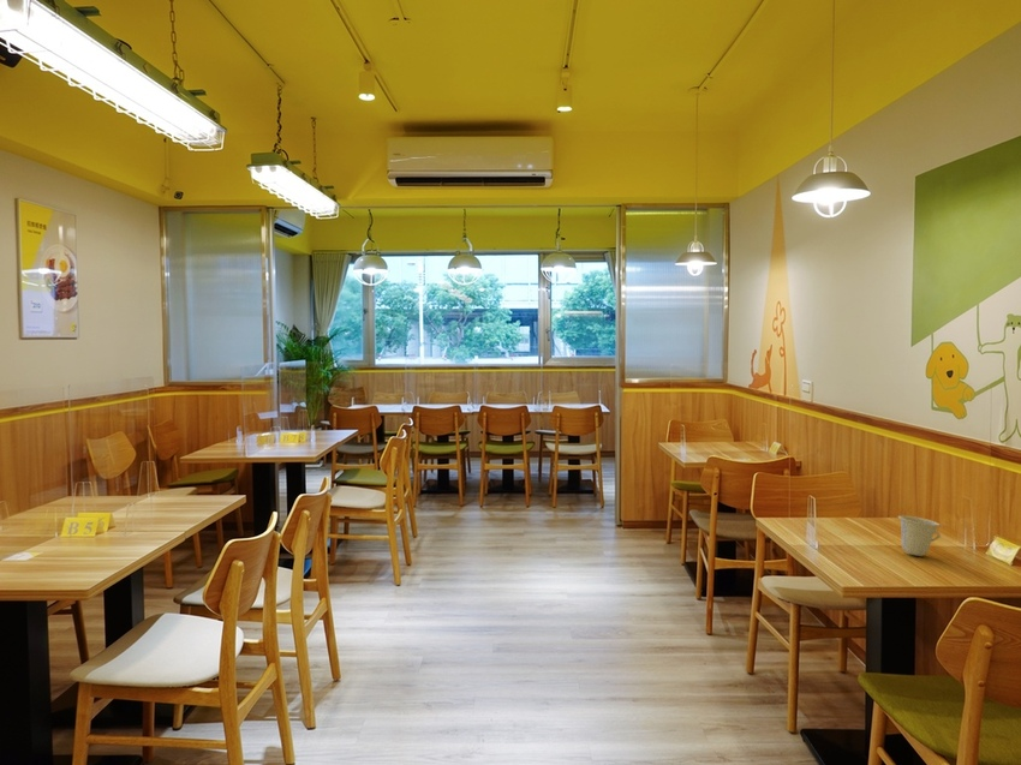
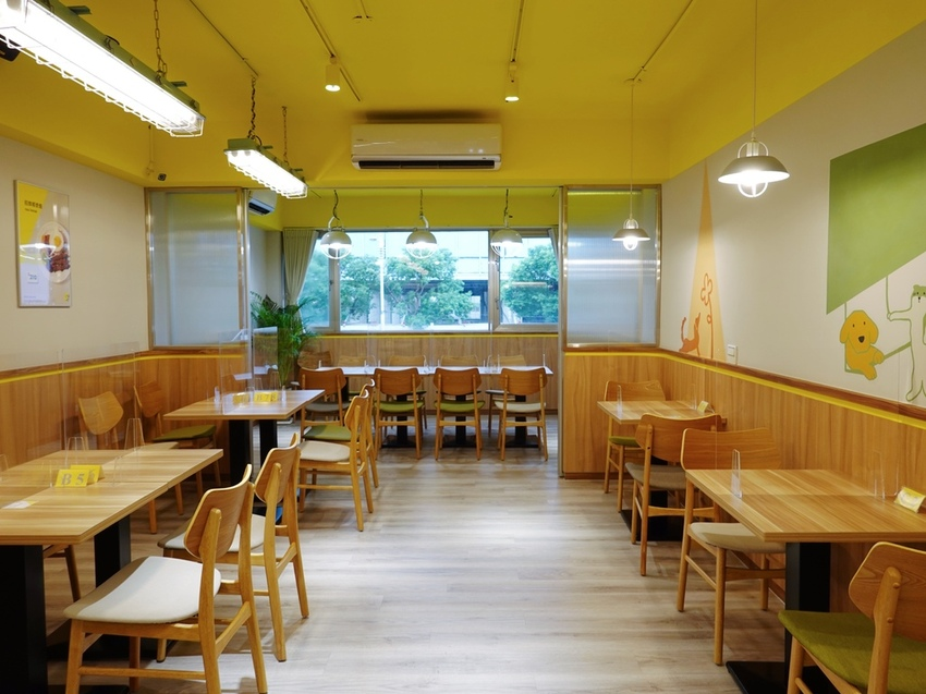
- cup (918, 536)
